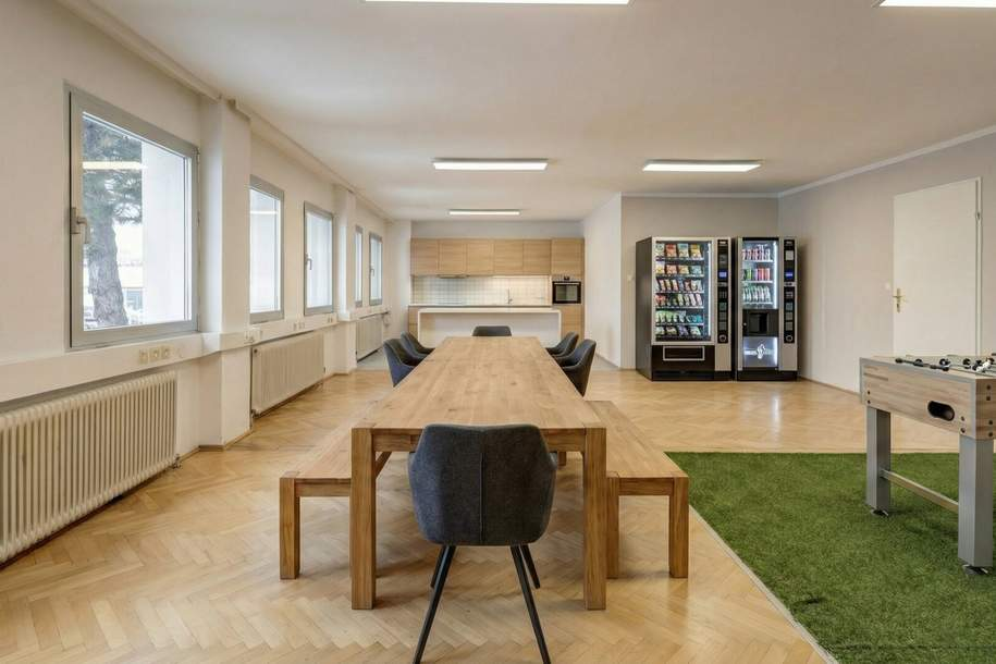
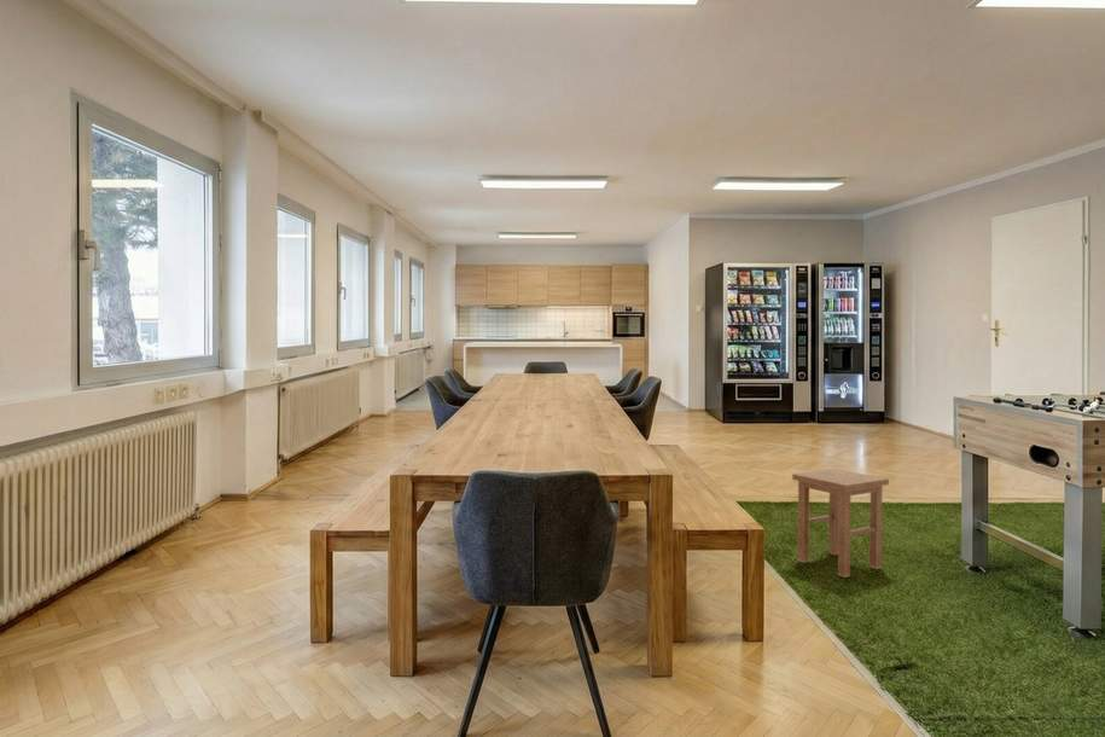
+ stool (838, 520)
